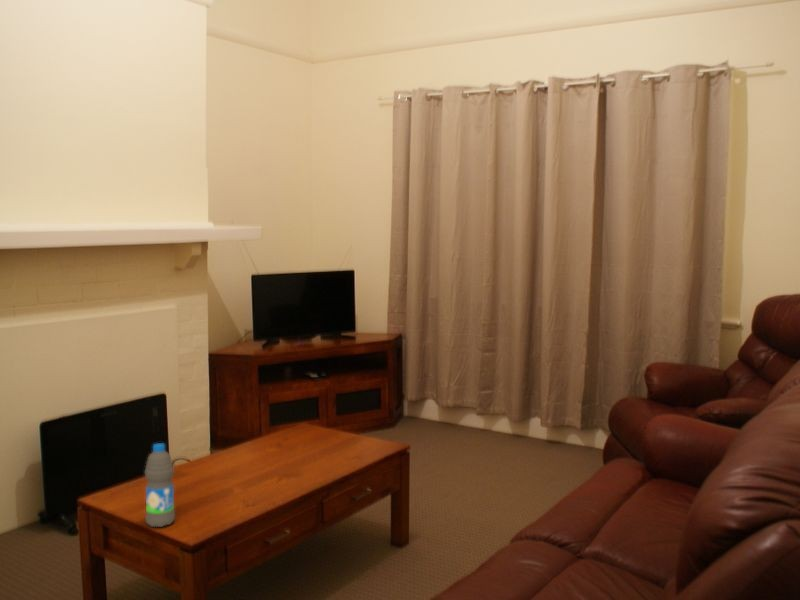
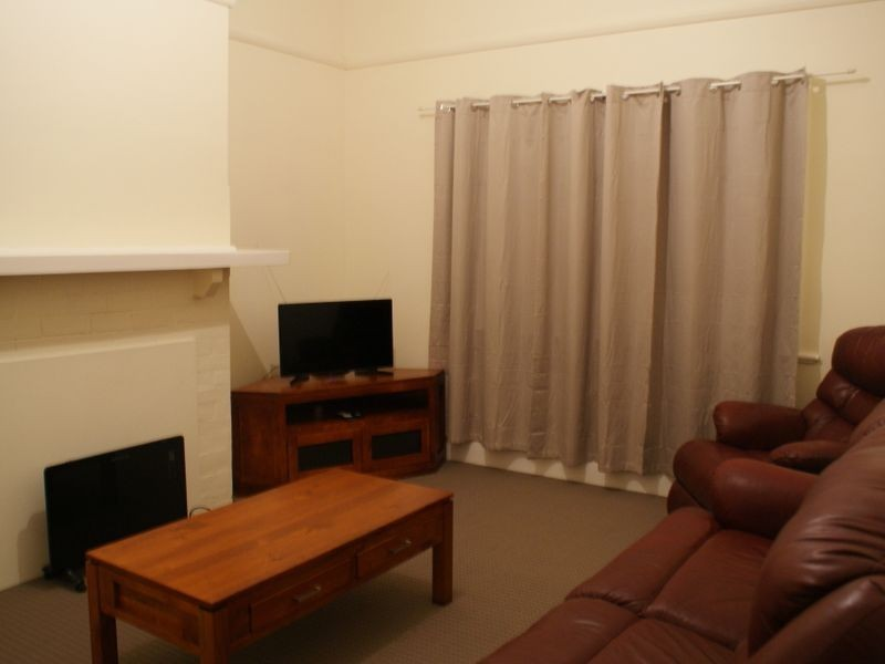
- water bottle (159, 483)
